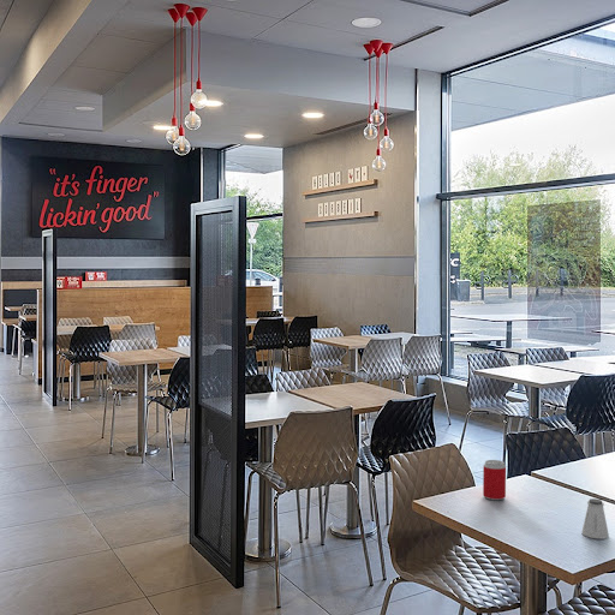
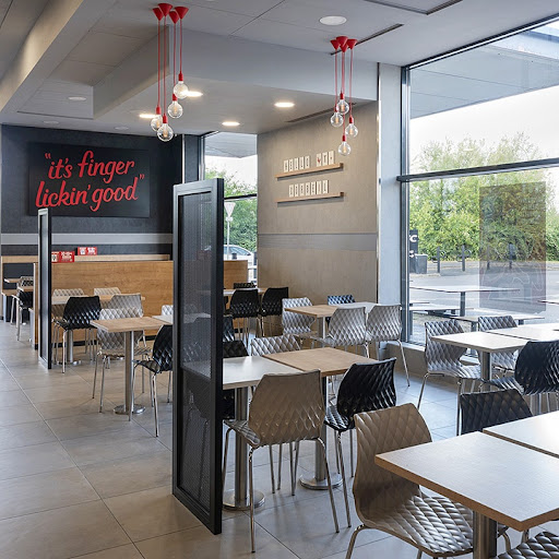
- saltshaker (595, 517)
- beverage can (494, 479)
